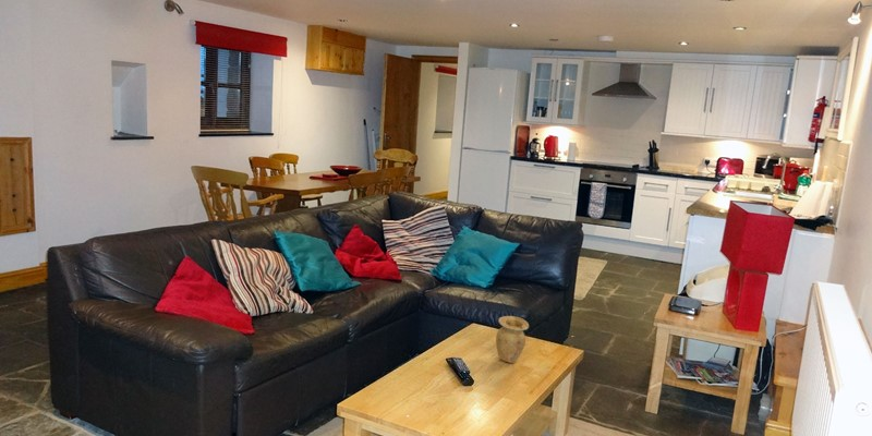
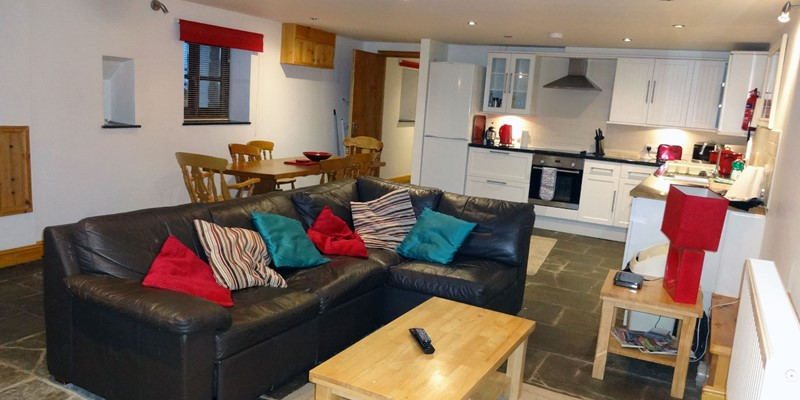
- vase (511, 340)
